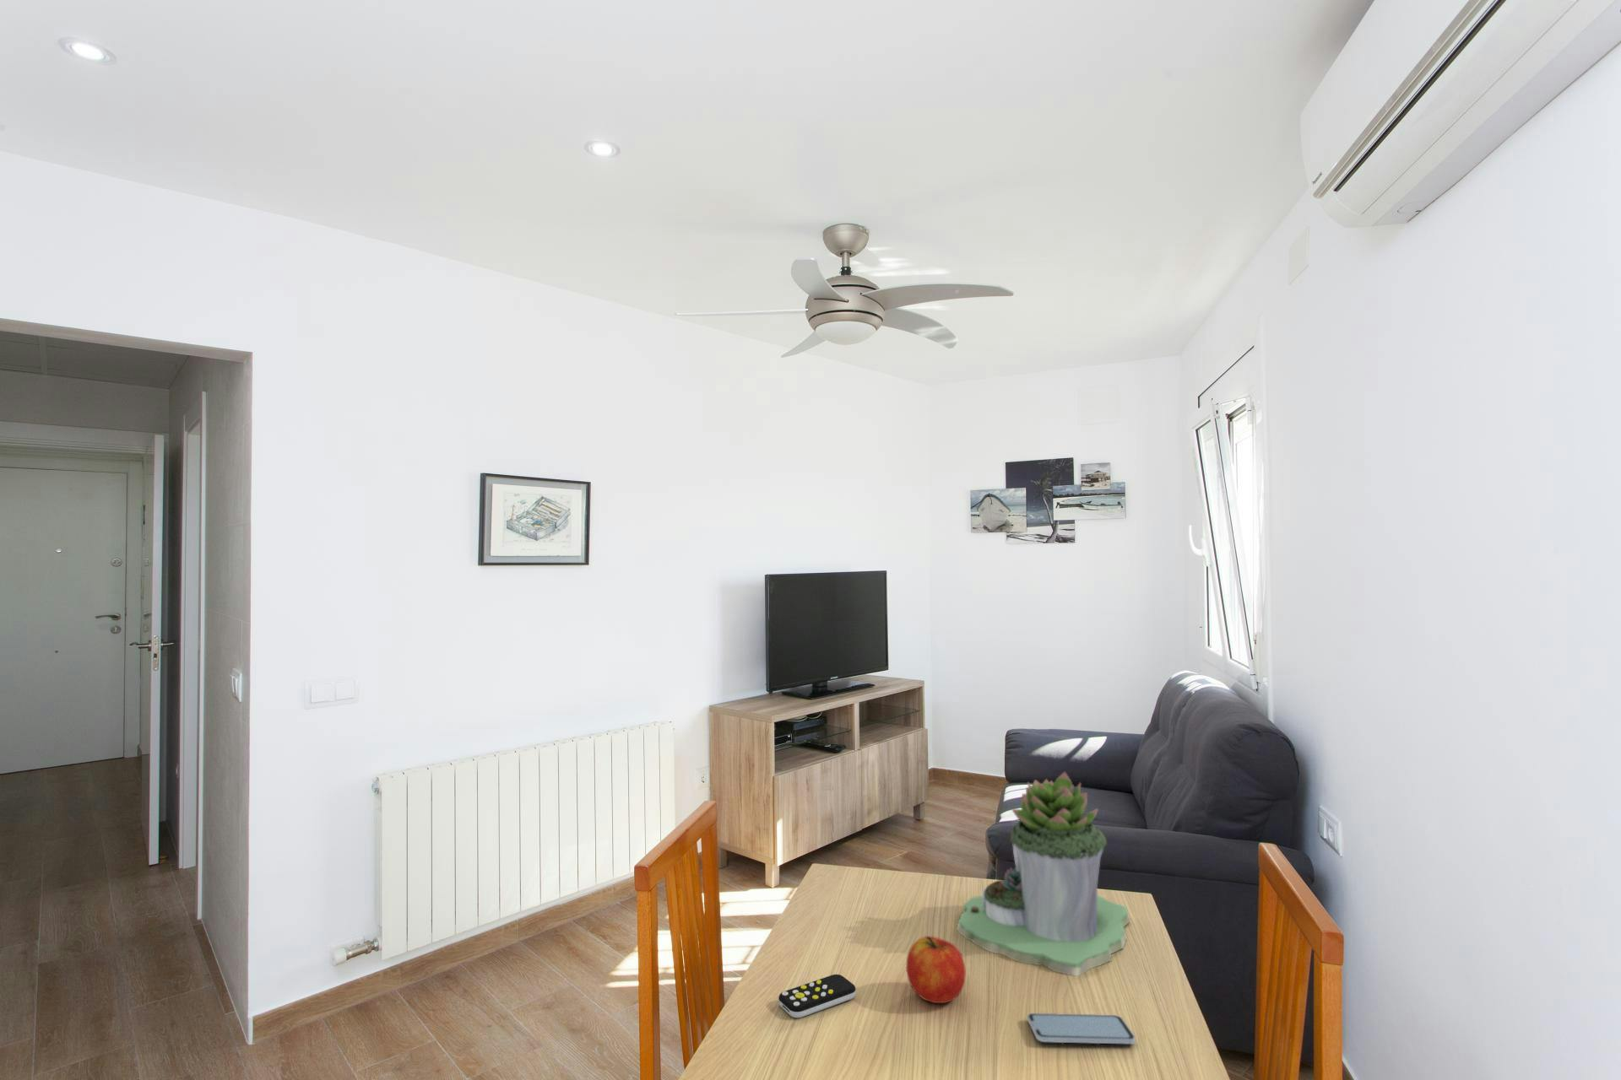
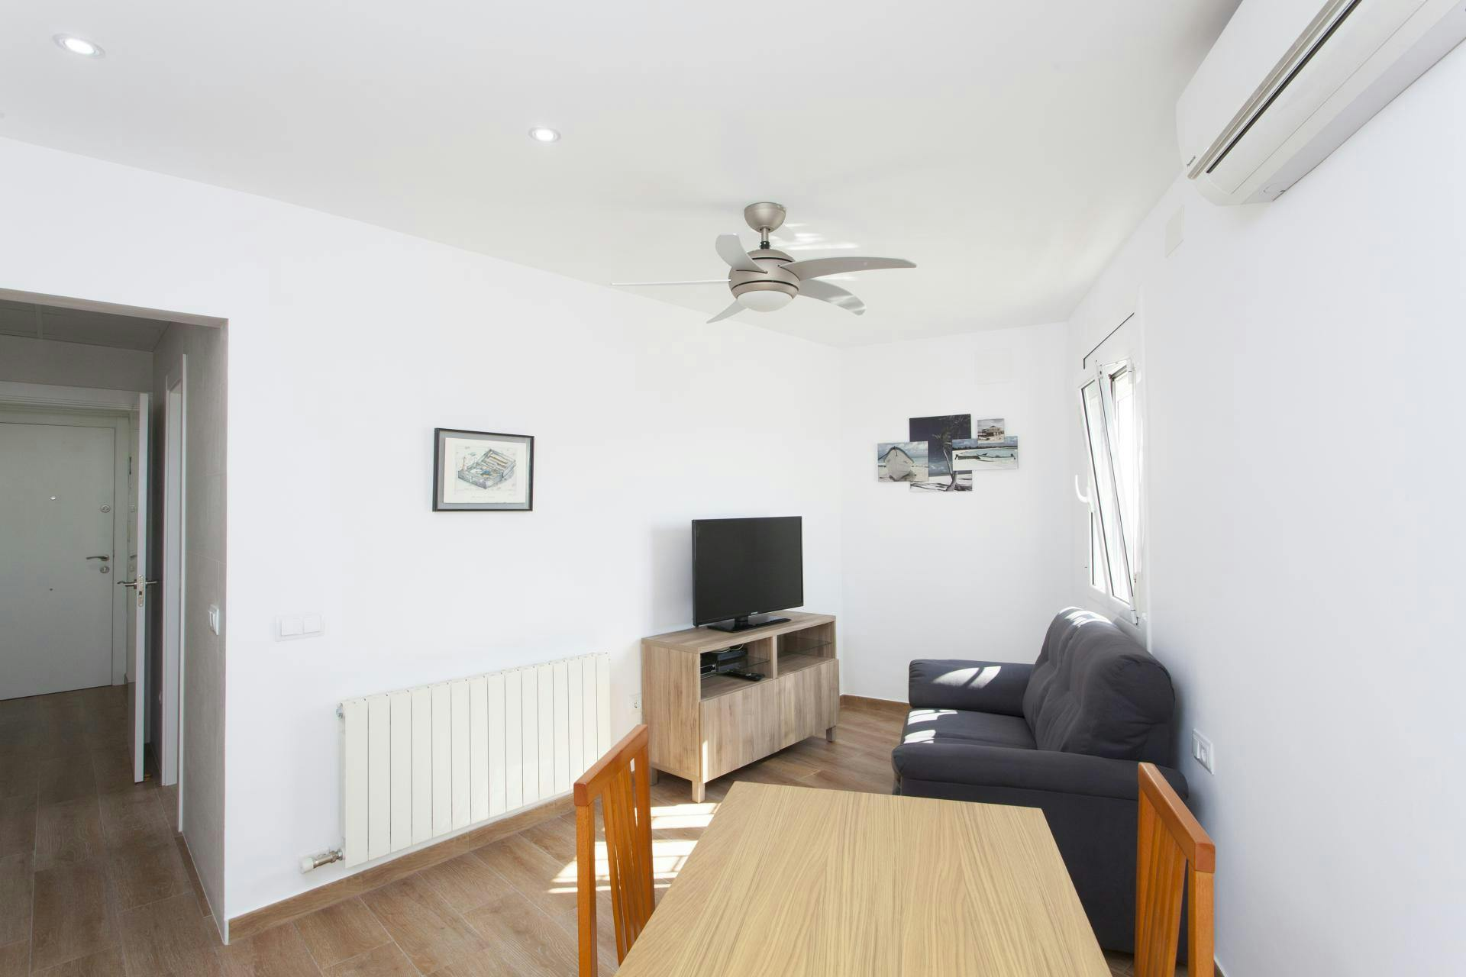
- apple (936, 965)
- remote control (818, 994)
- succulent planter (1042, 847)
- smartphone (1079, 1028)
